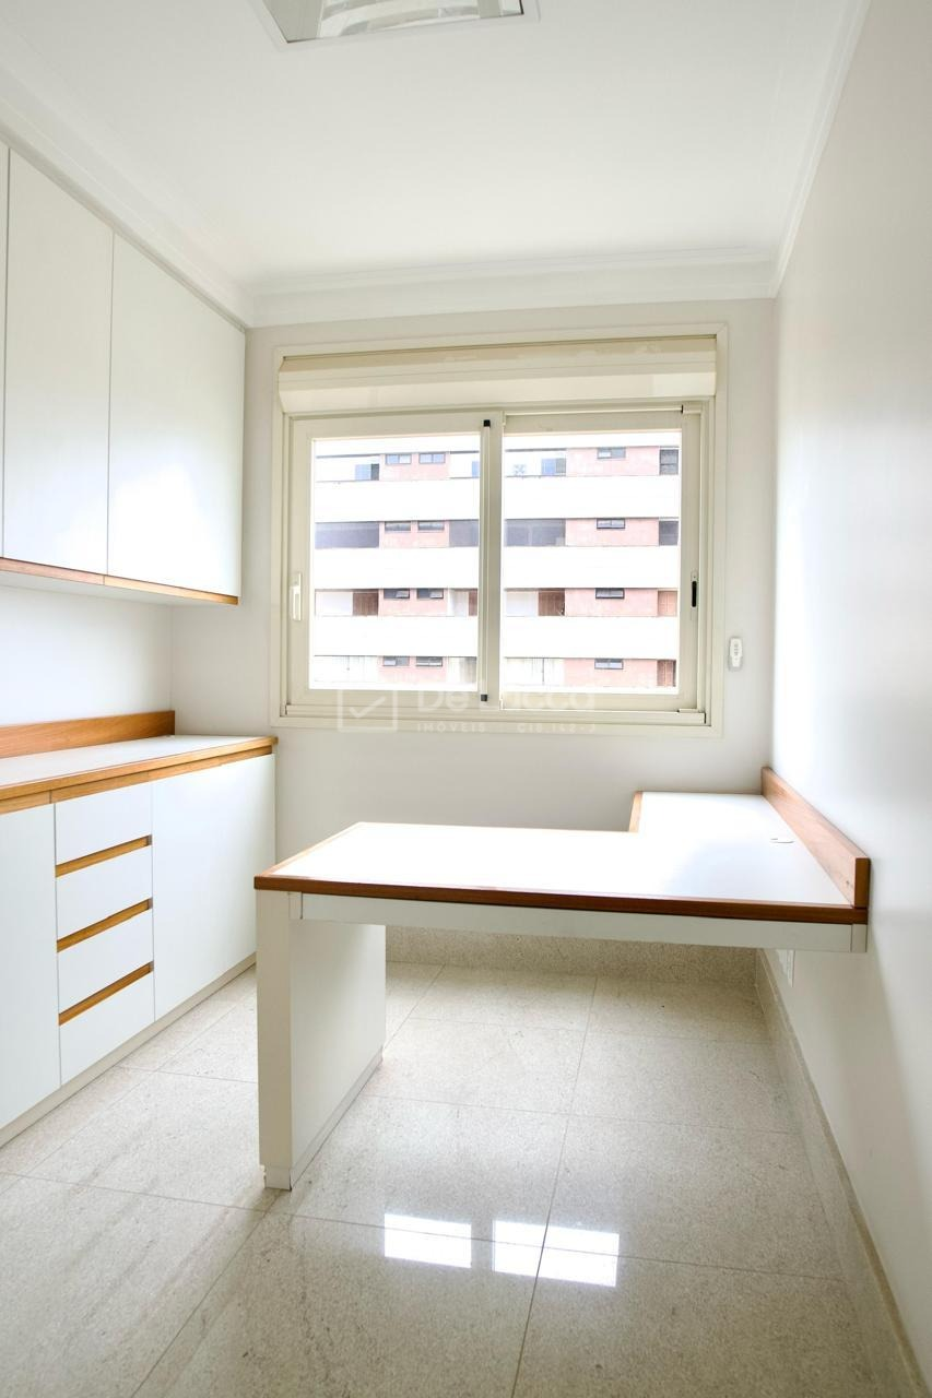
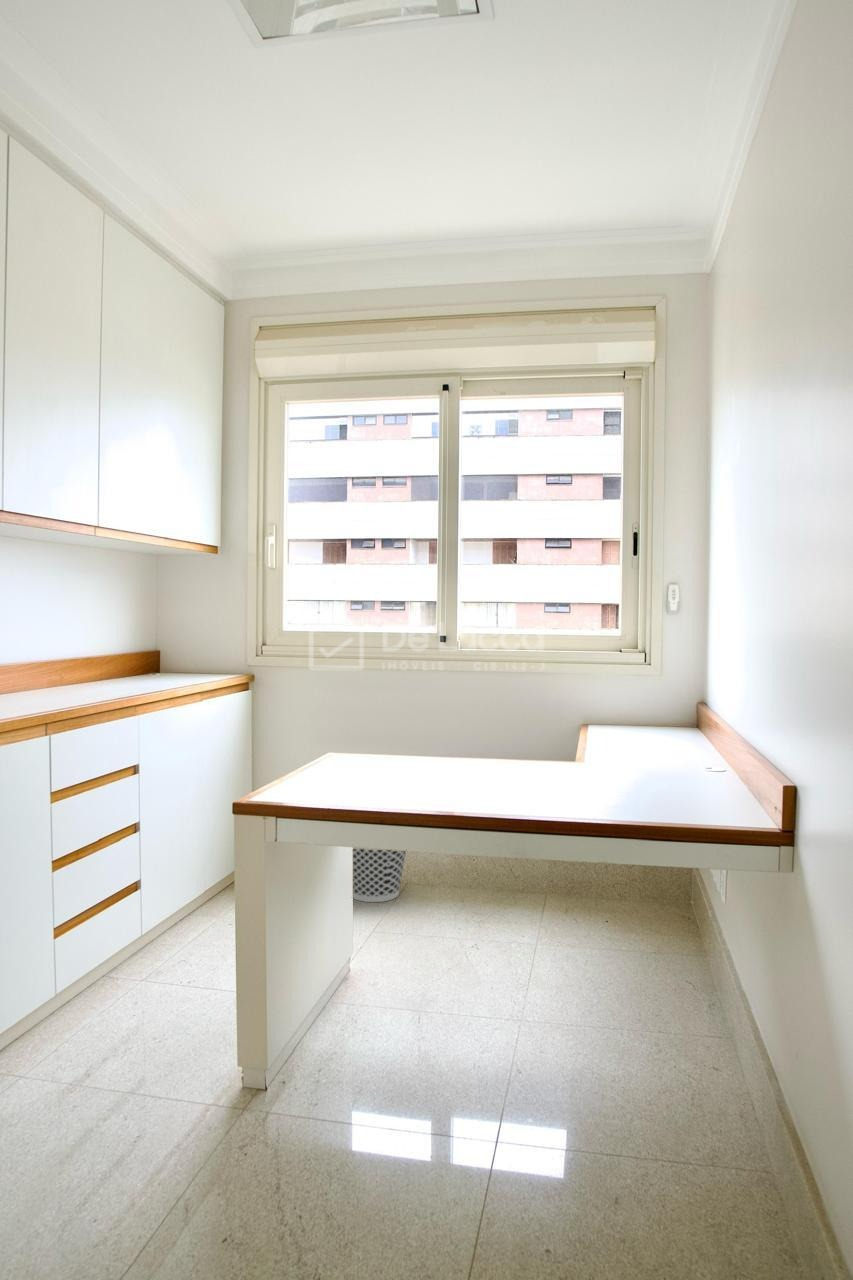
+ wastebasket (374, 856)
